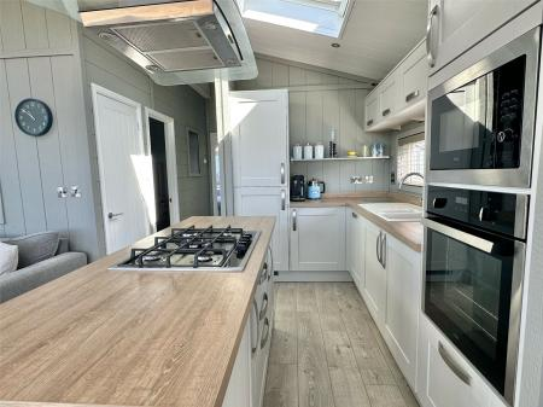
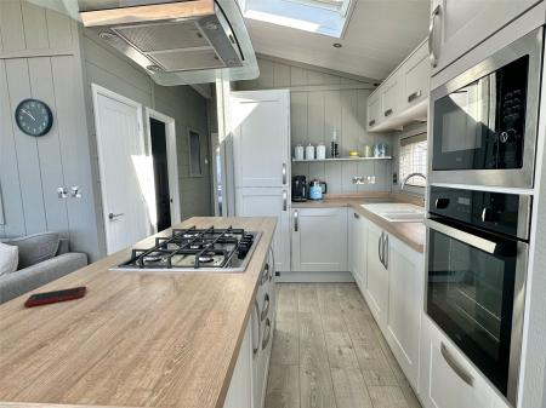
+ cell phone (57, 295)
